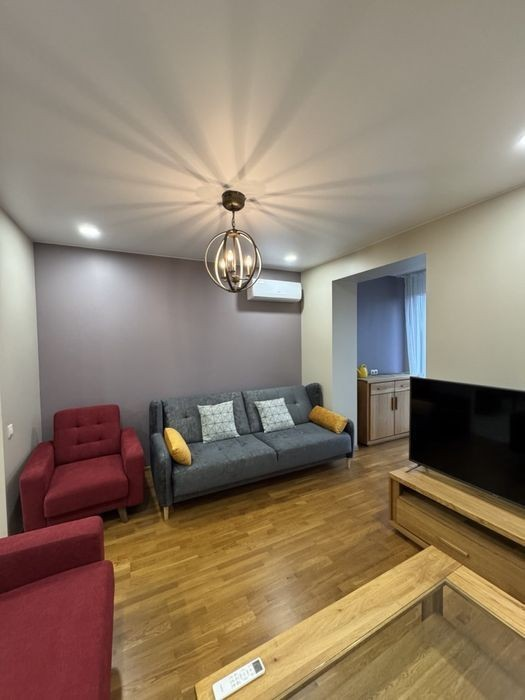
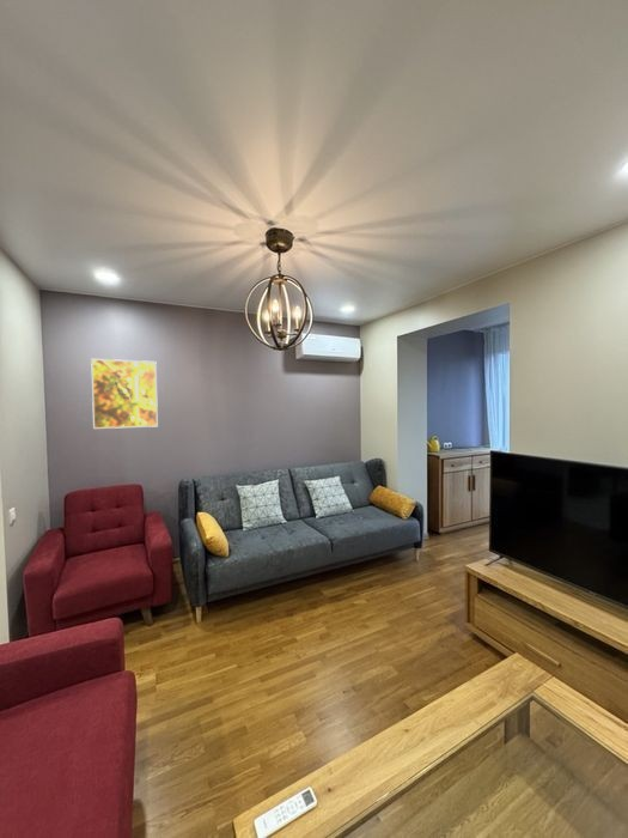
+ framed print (126, 394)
